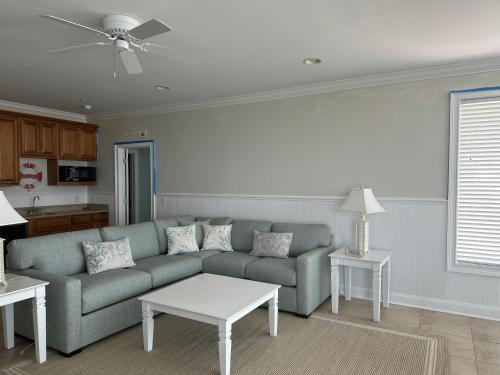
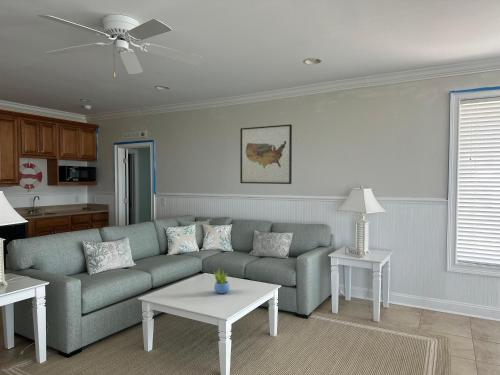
+ succulent plant (221, 280)
+ wall art (265, 155)
